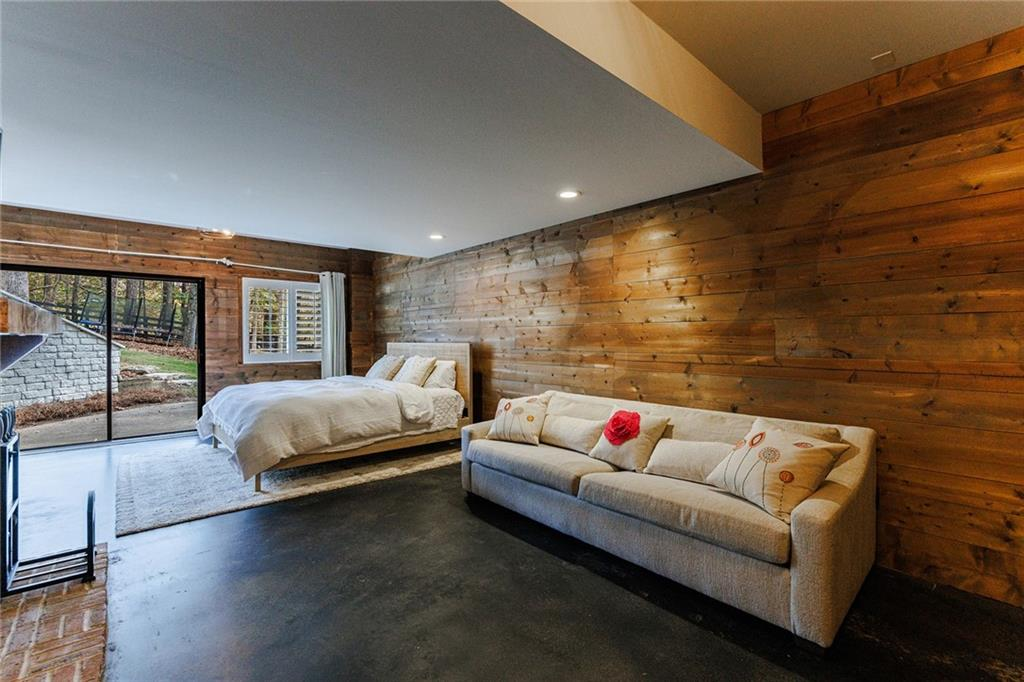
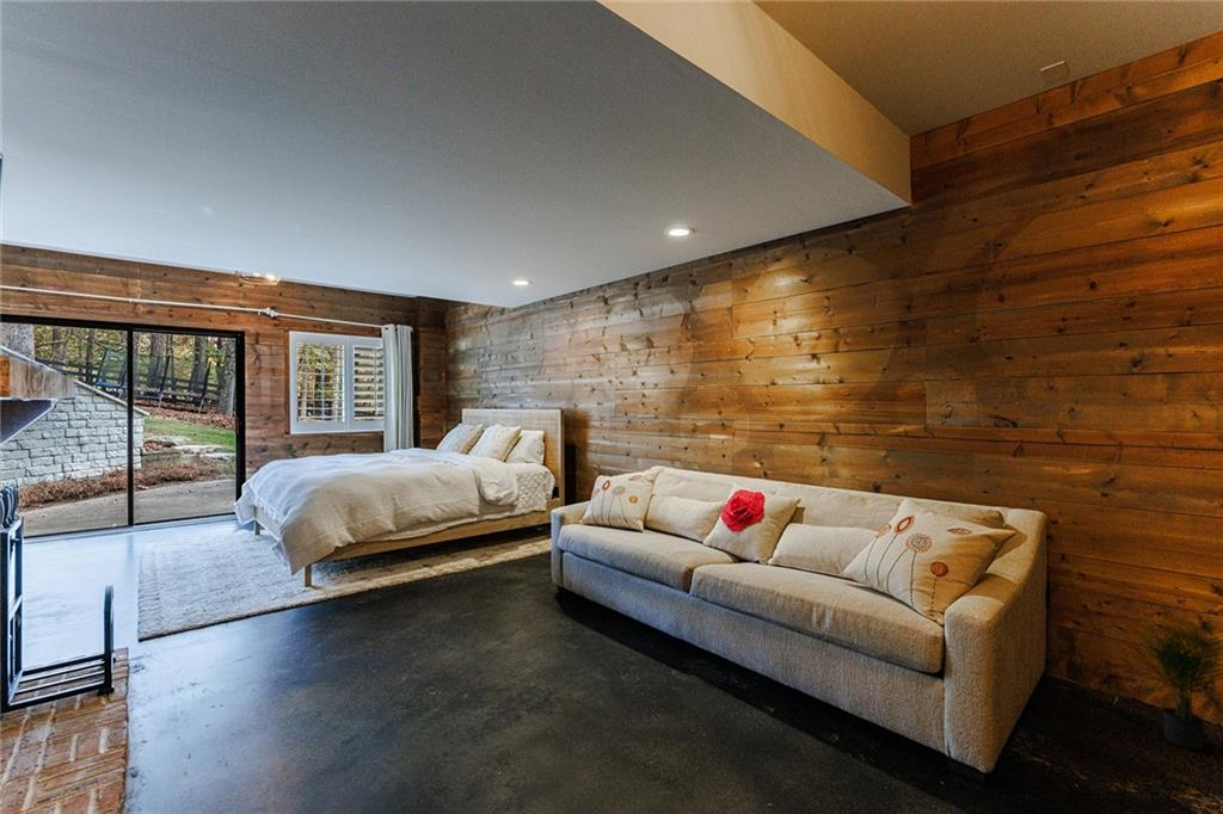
+ potted plant (1170, 670)
